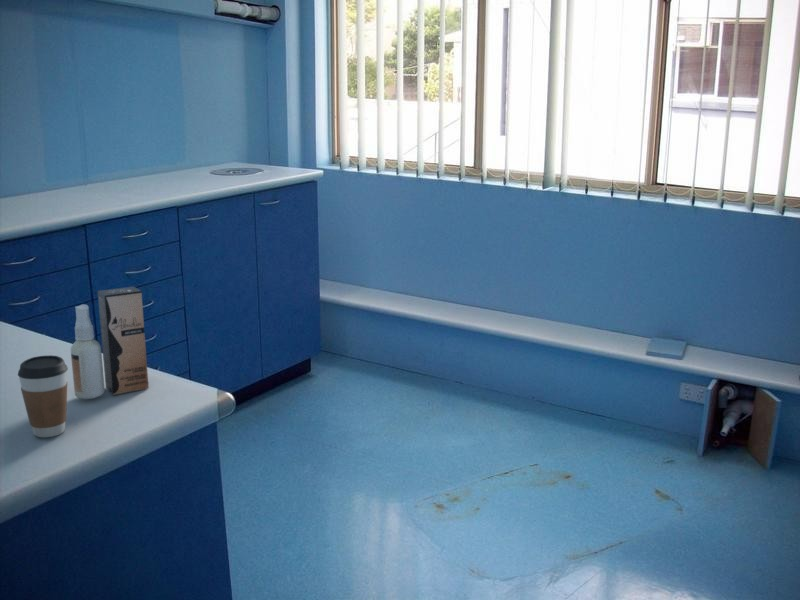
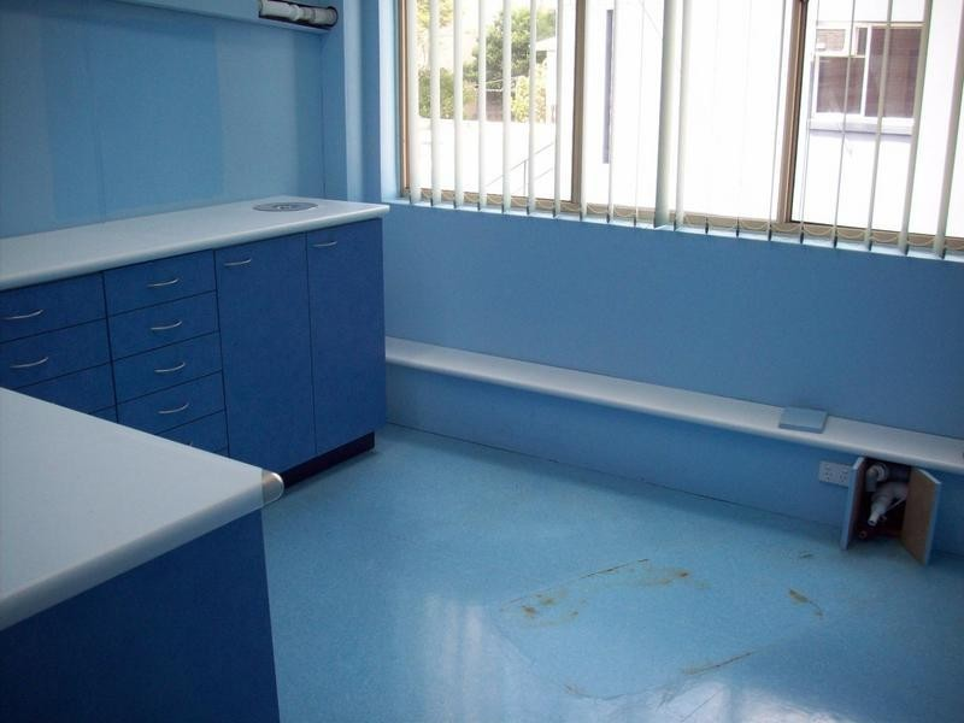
- spray bottle (108, 343)
- coffee cup (45, 397)
